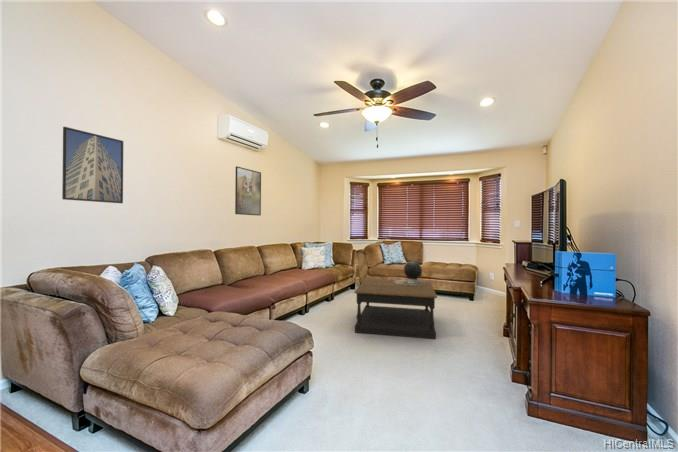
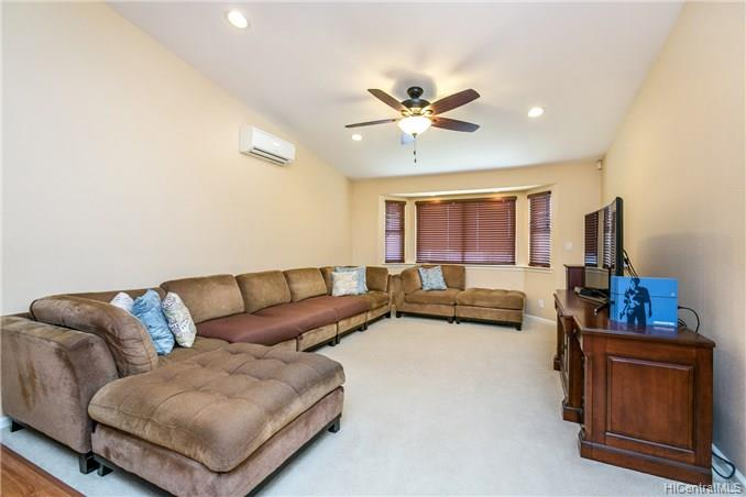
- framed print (95, 167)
- coffee table (396, 304)
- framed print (248, 192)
- decorative sphere (409, 271)
